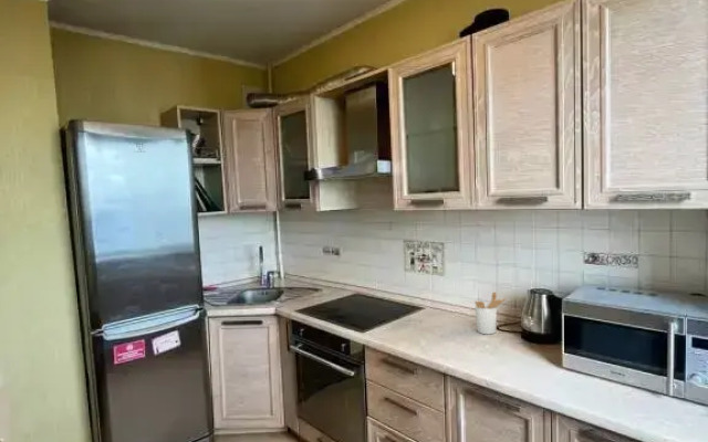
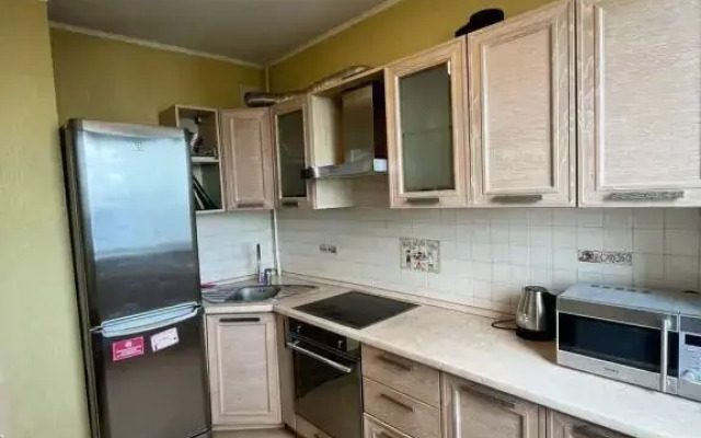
- utensil holder (490, 313)
